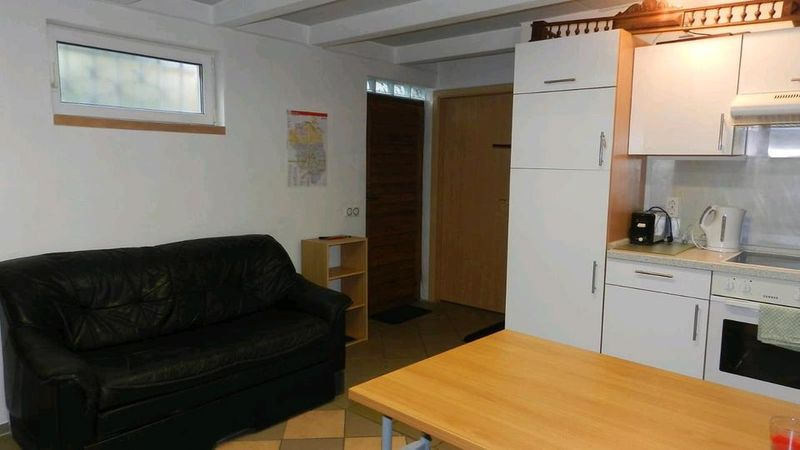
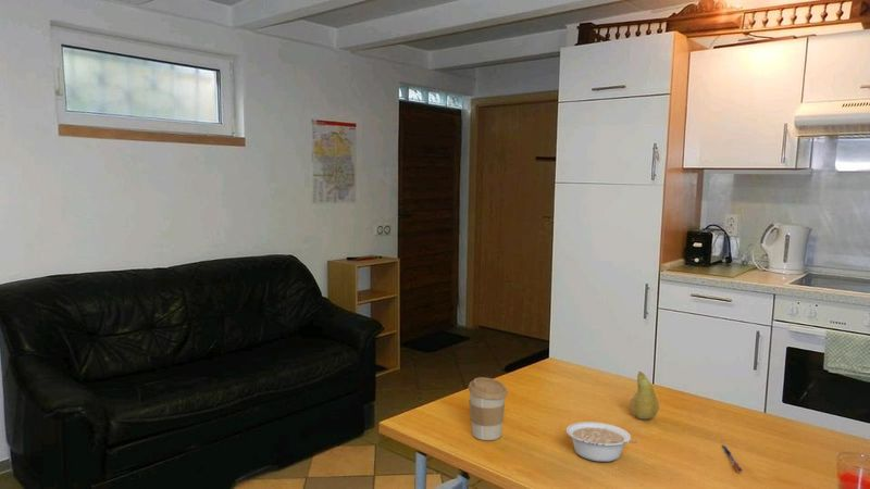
+ legume (600, 441)
+ pen (731, 456)
+ coffee cup (487, 408)
+ fruit (645, 394)
